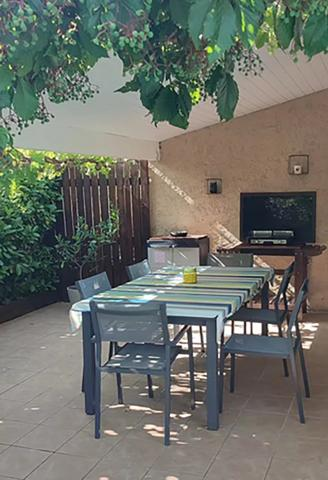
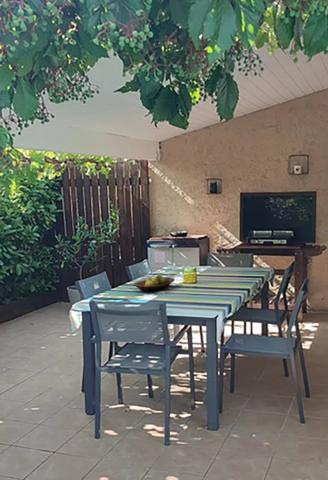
+ fruit bowl (154, 282)
